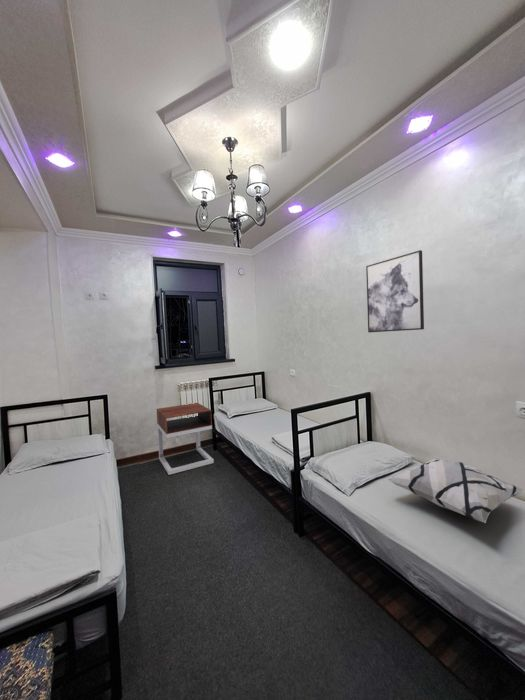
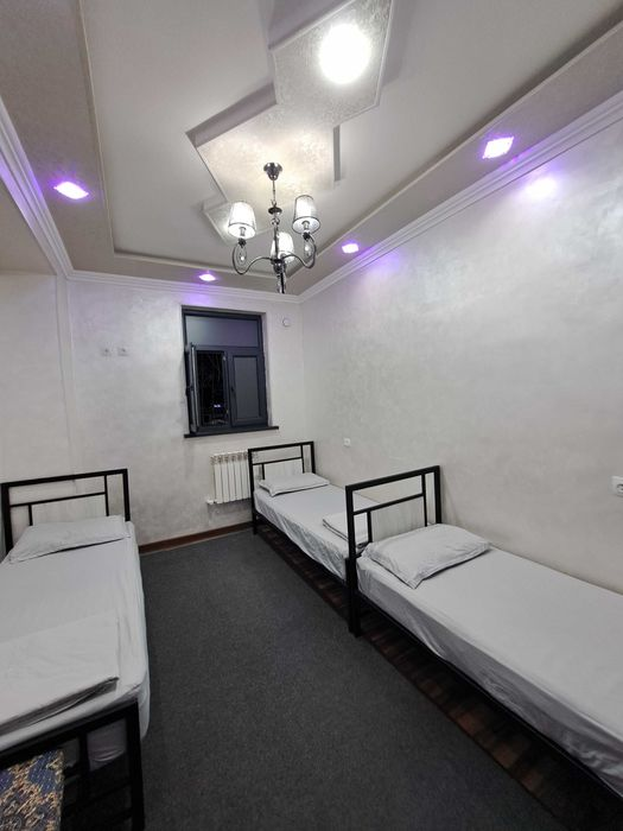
- nightstand (183, 434)
- wall art (392, 295)
- decorative pillow (453, 484)
